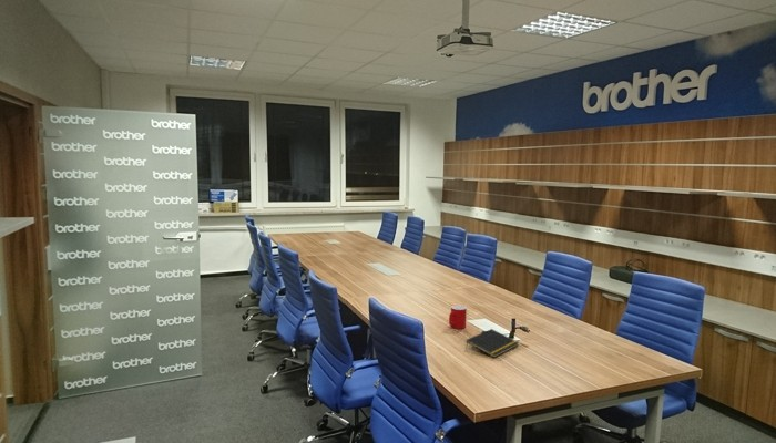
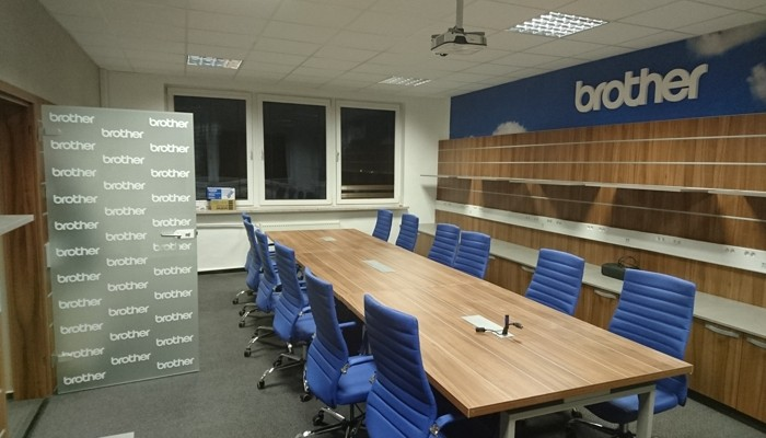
- notepad (492, 342)
- cup (456, 317)
